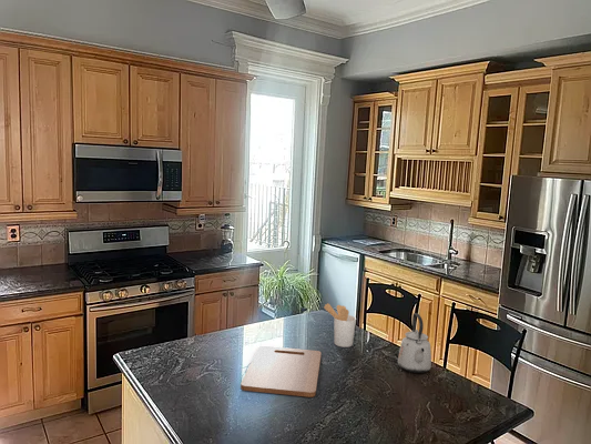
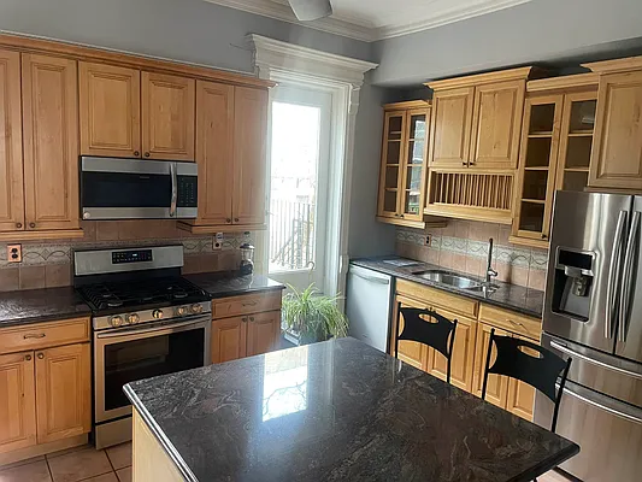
- cutting board (284, 369)
- utensil holder (338, 323)
- kettle (417, 344)
